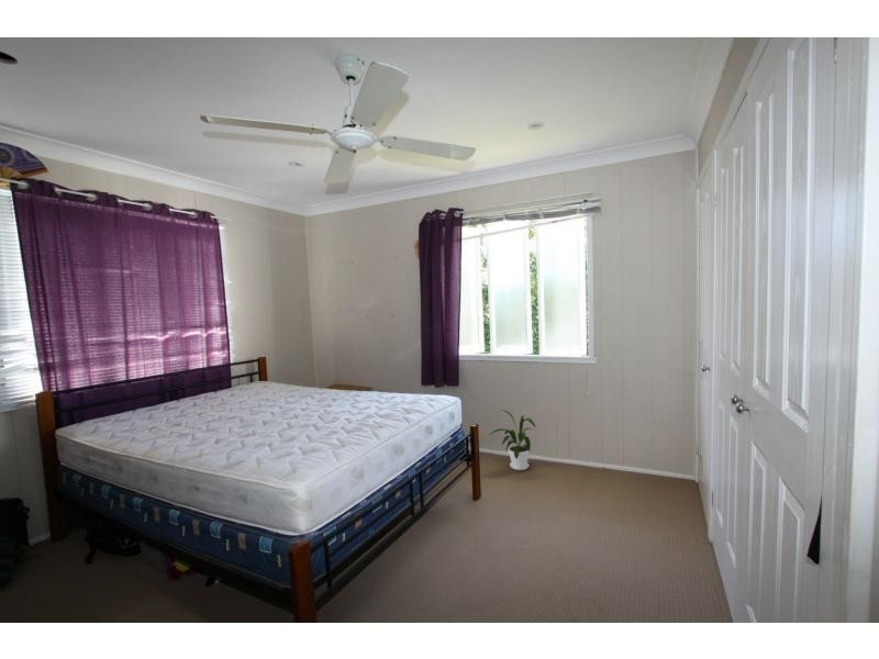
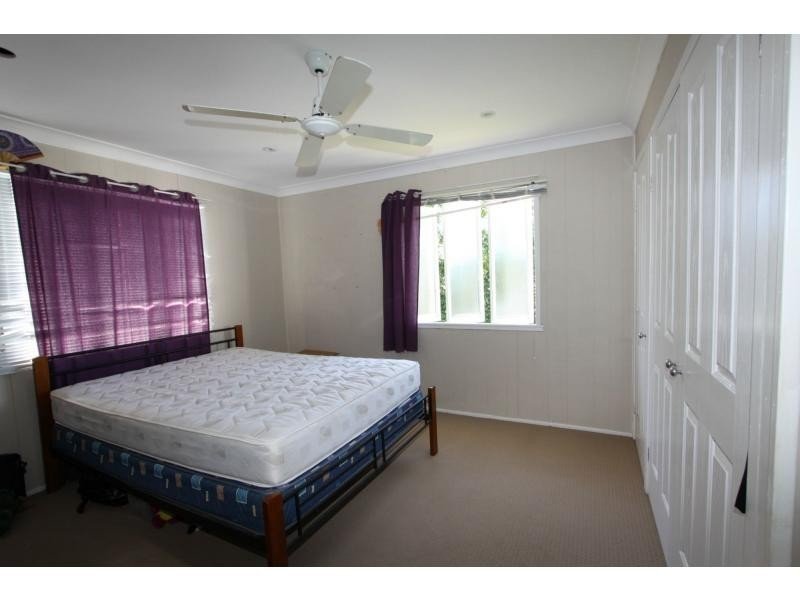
- house plant (515, 438)
